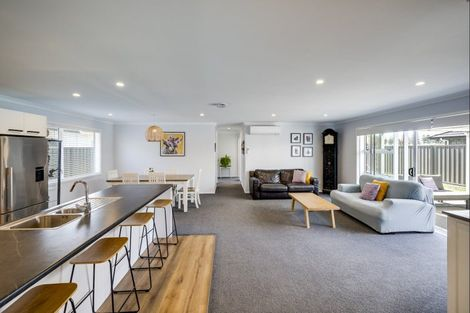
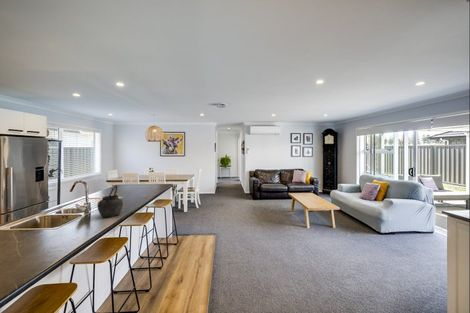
+ kettle (112, 199)
